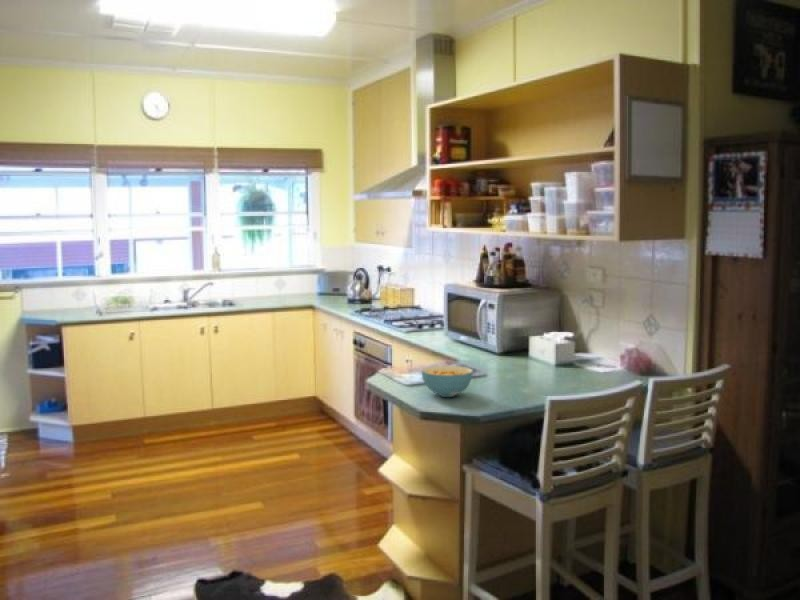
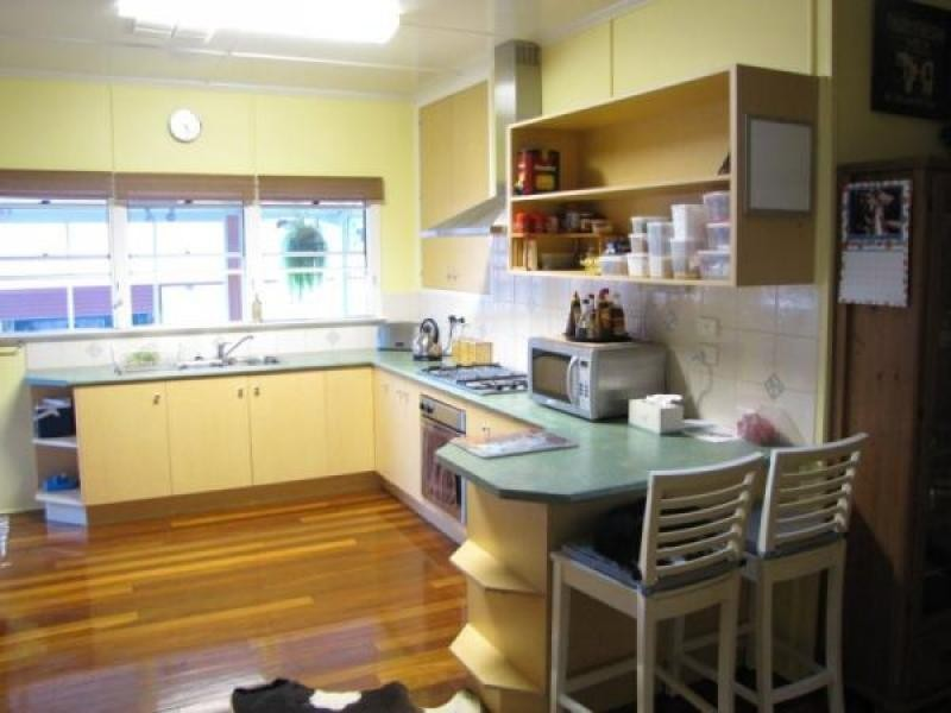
- cereal bowl (447, 382)
